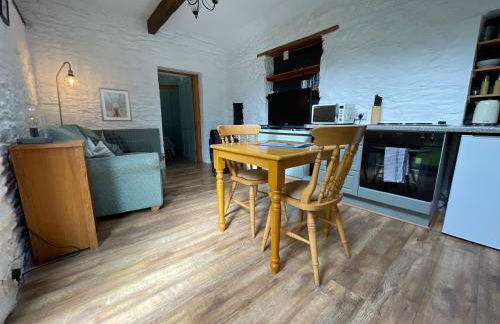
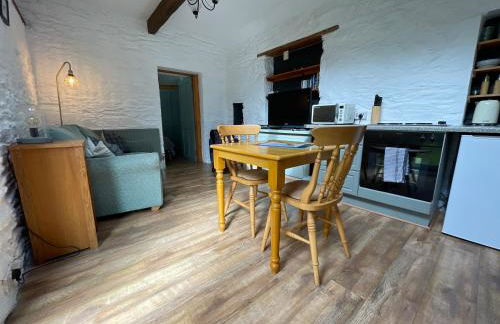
- picture frame (115, 105)
